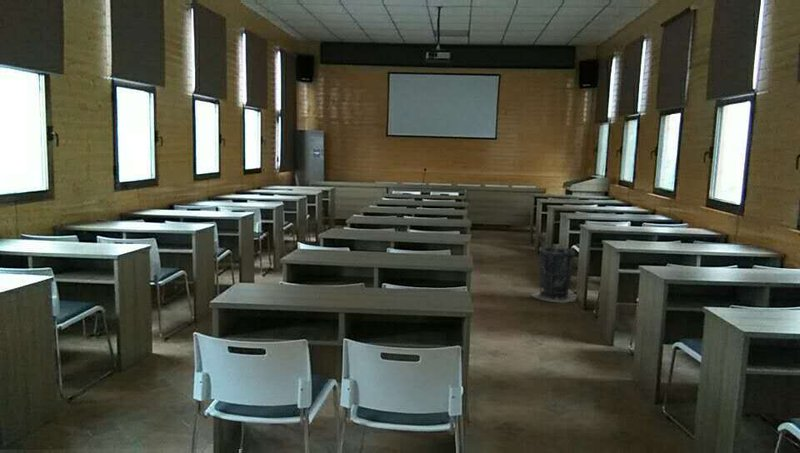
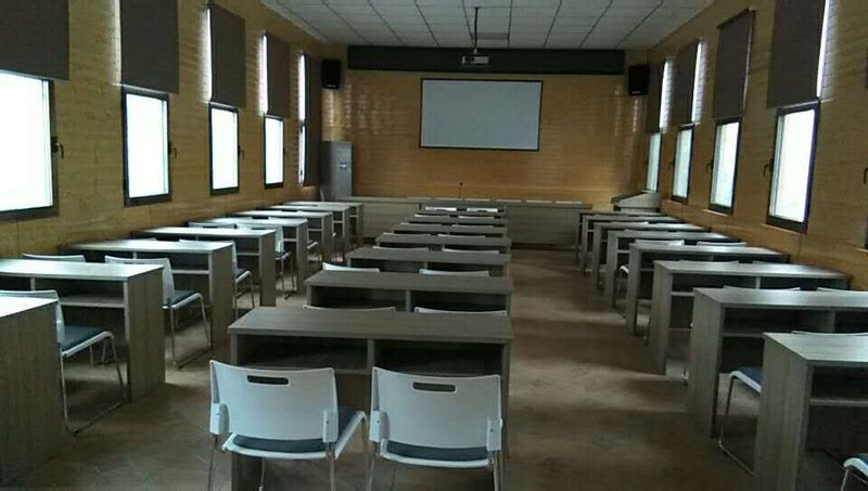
- trash can (555, 273)
